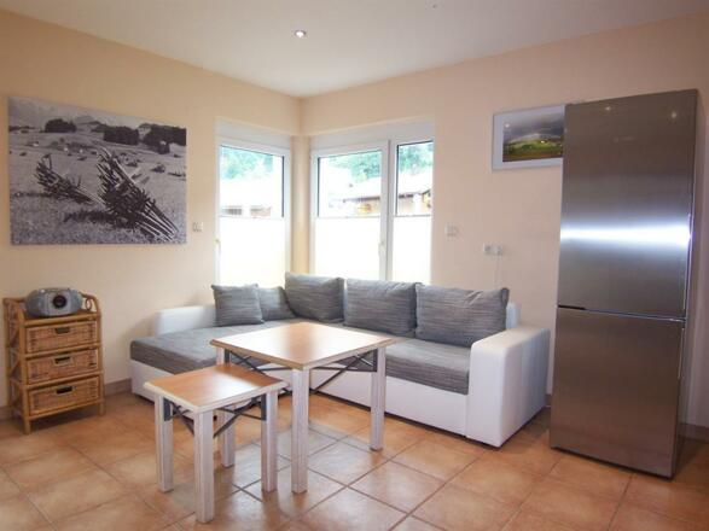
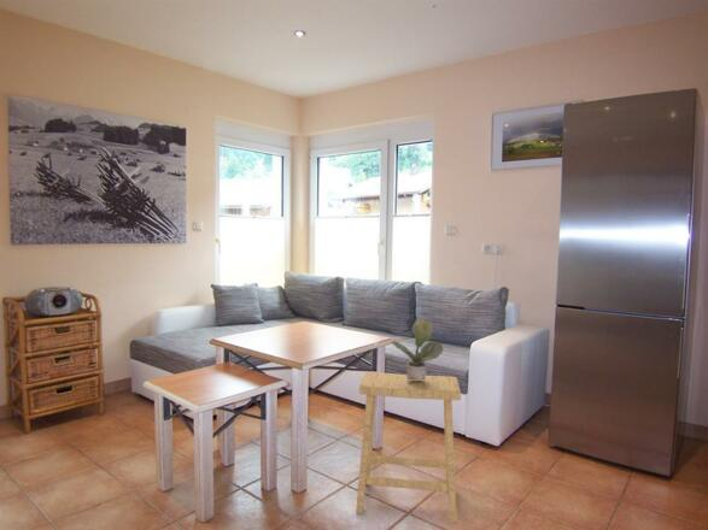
+ stool (408, 458)
+ potted plant (416, 352)
